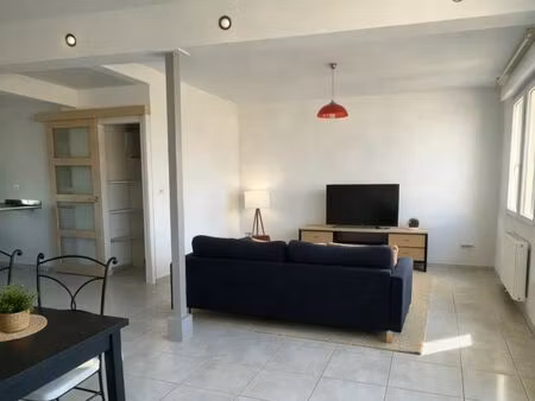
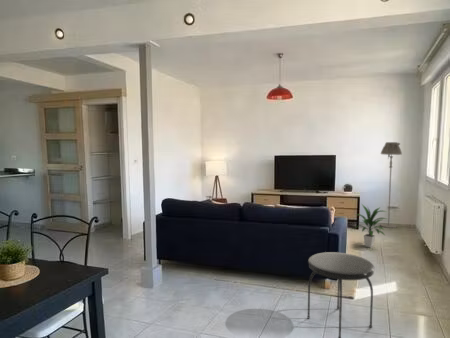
+ floor lamp (389, 184)
+ side table (340, 292)
+ indoor plant (371, 225)
